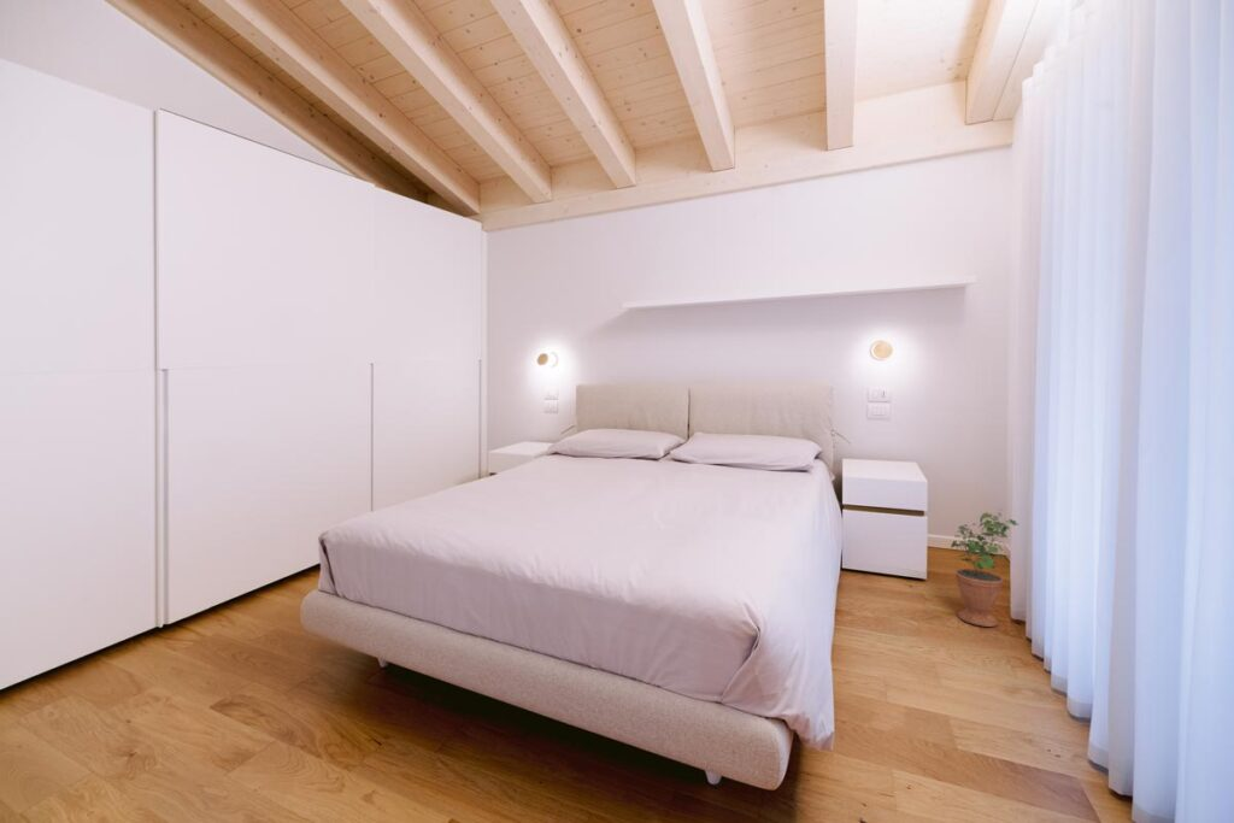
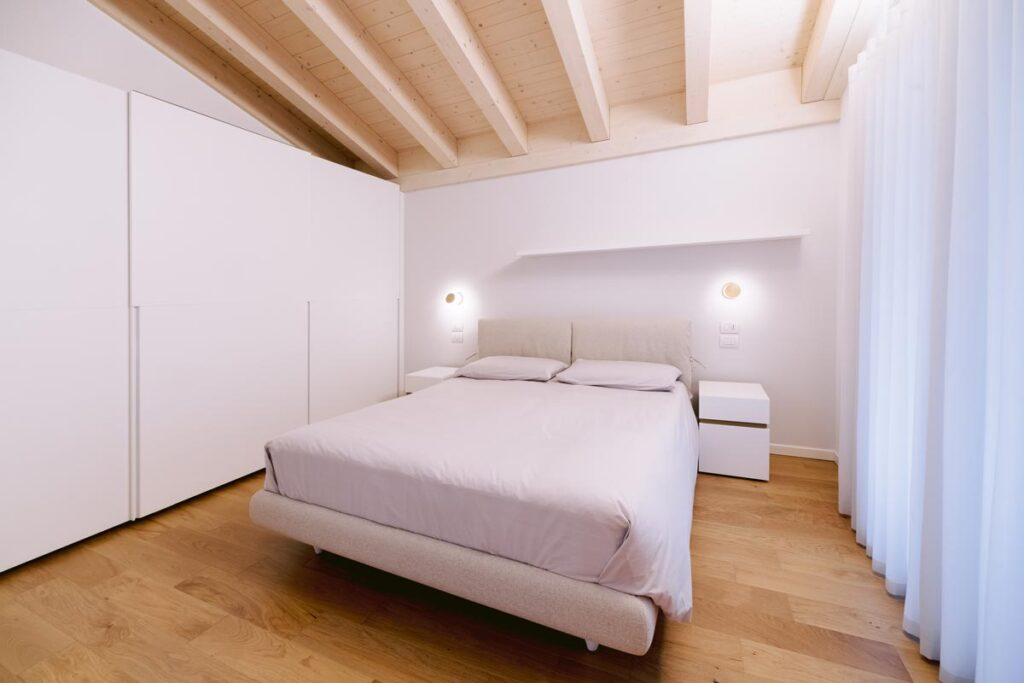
- potted plant (982, 563)
